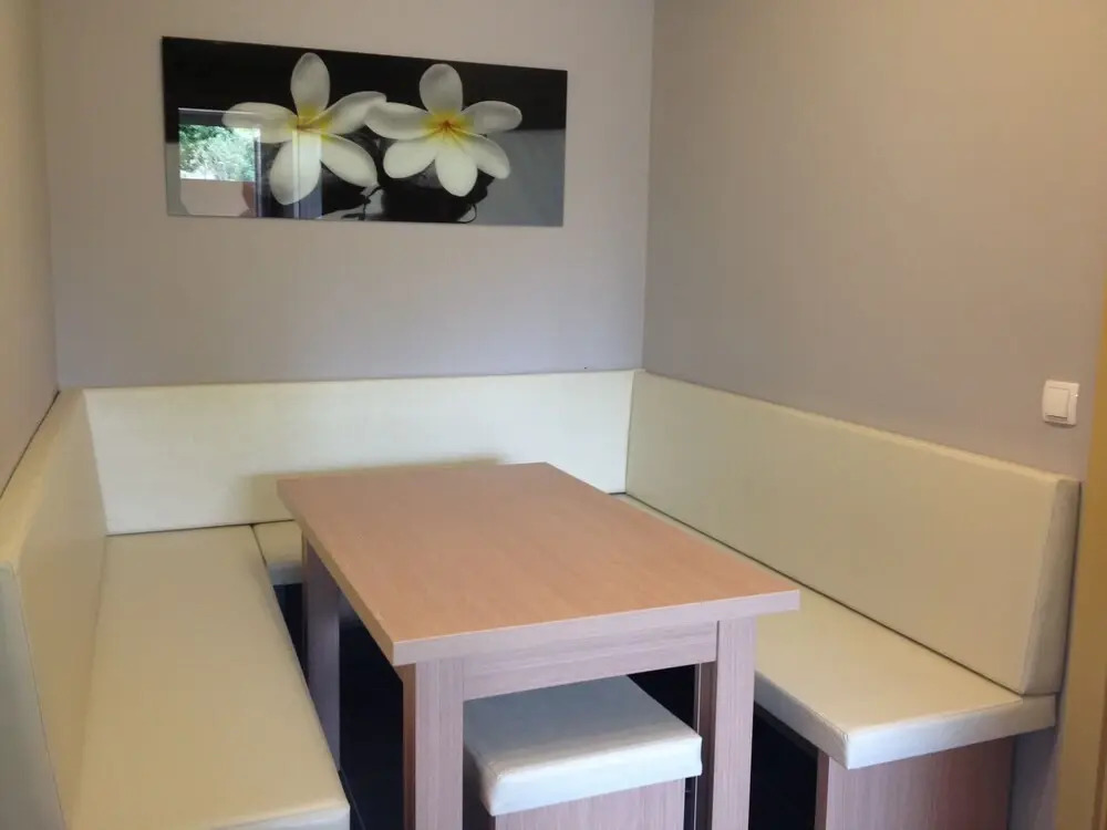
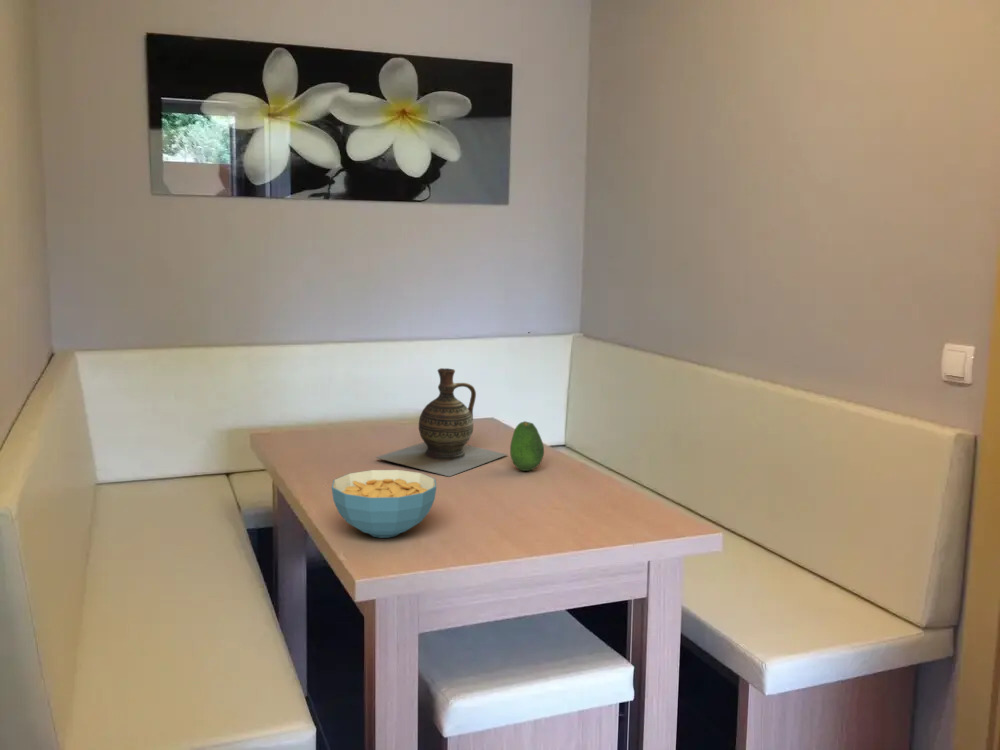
+ cereal bowl (384, 507)
+ ceramic jug (443, 414)
+ fruit (527, 446)
